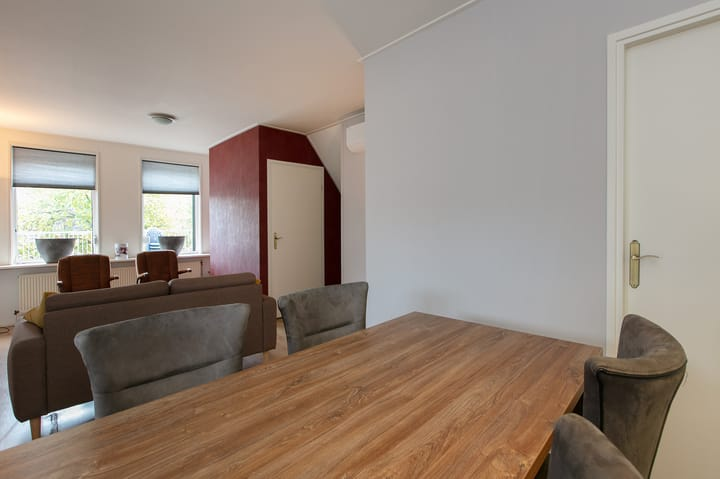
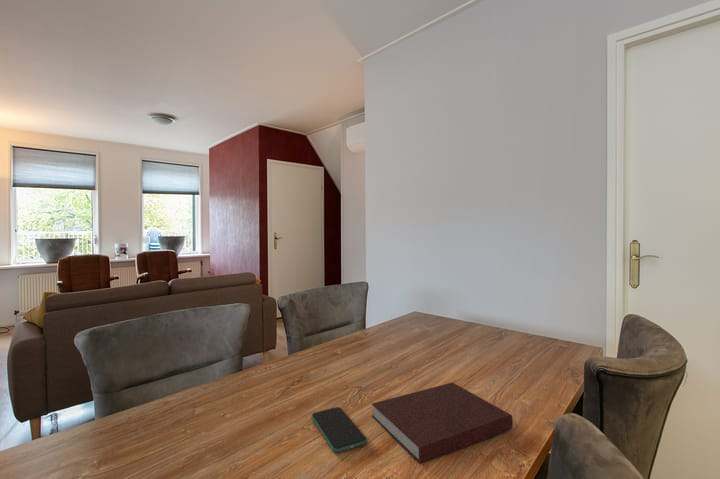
+ notebook (439, 416)
+ smartphone (337, 427)
